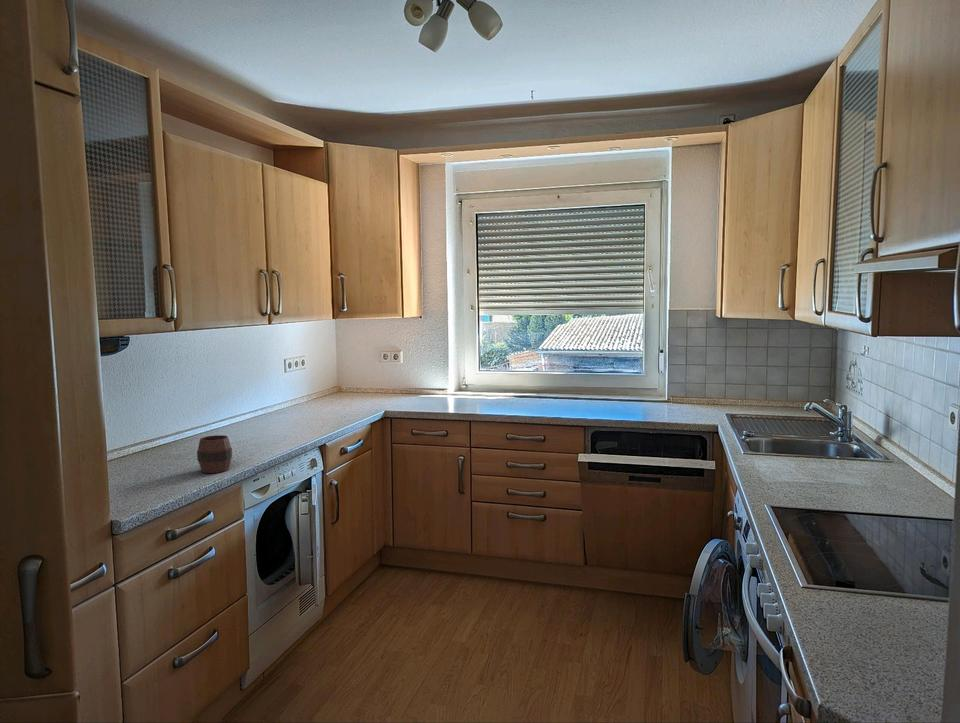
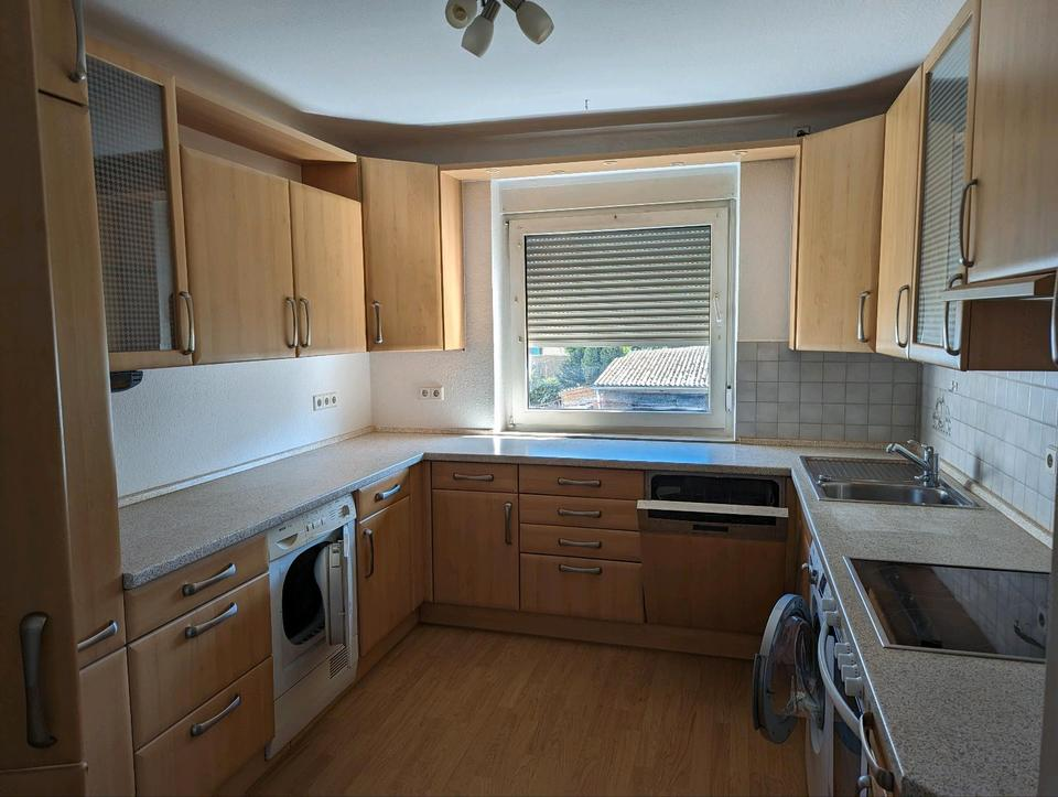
- cup (214, 453)
